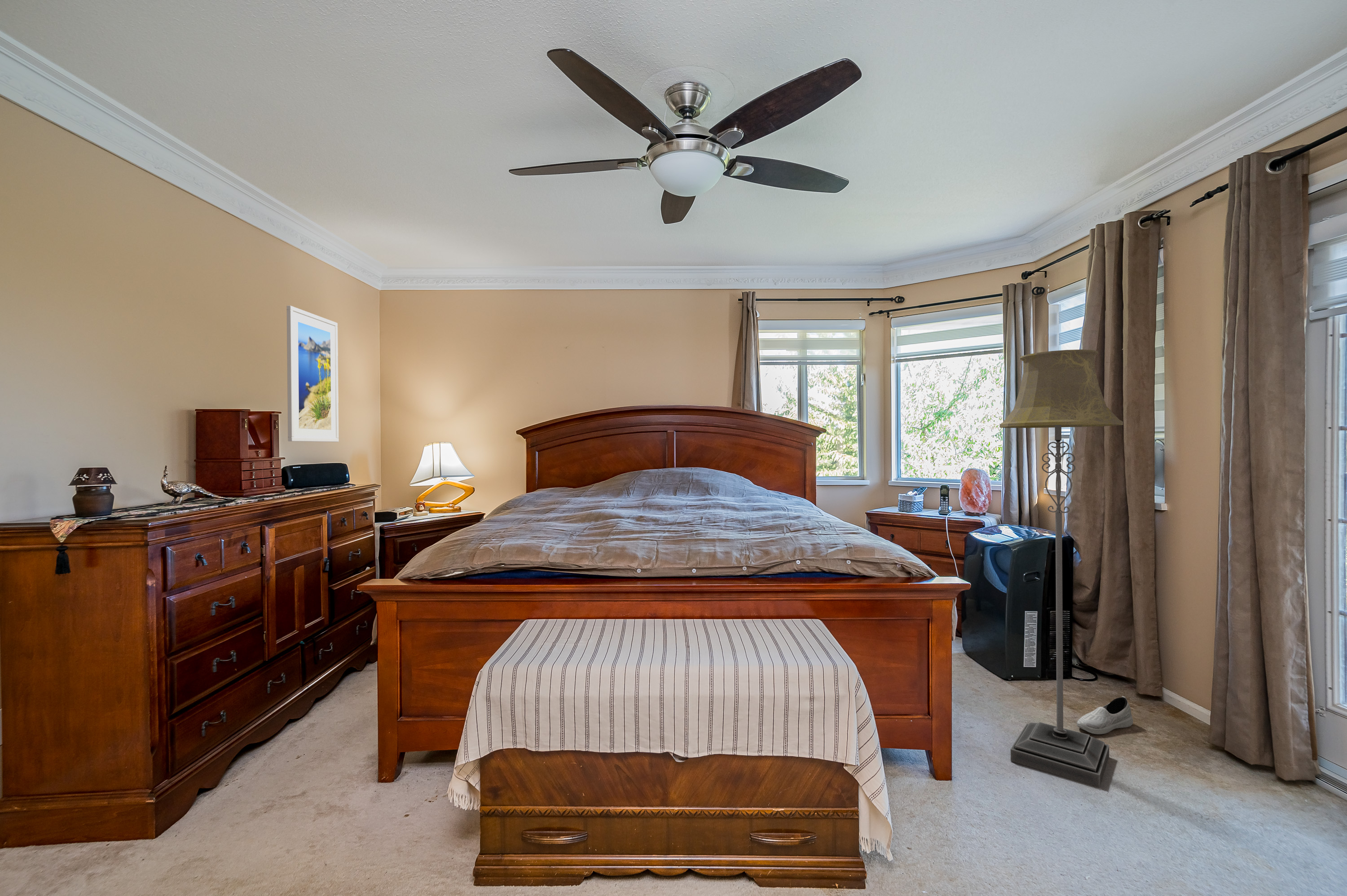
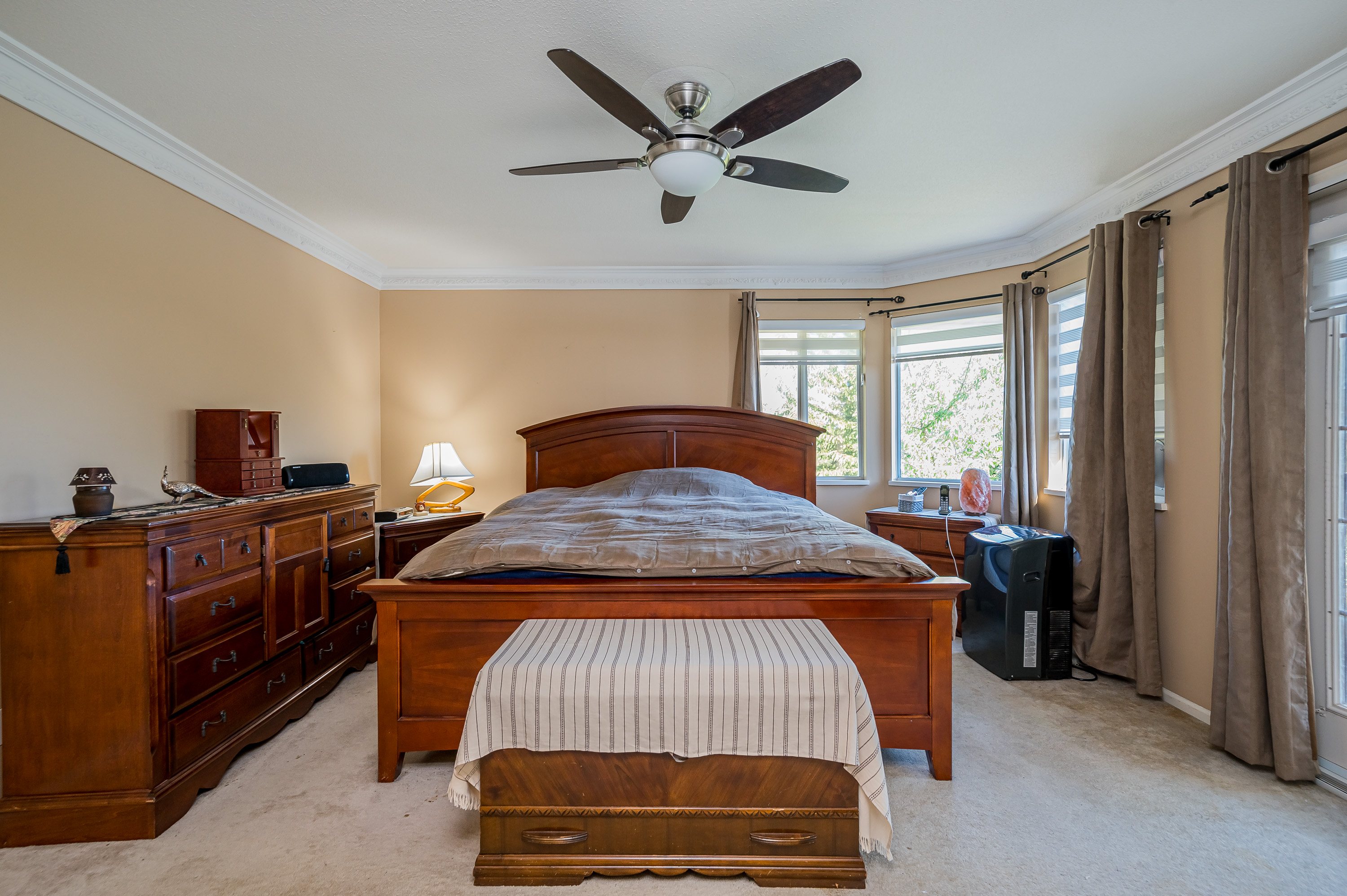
- shoe (1105, 714)
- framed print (314, 378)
- floor lamp (1059, 557)
